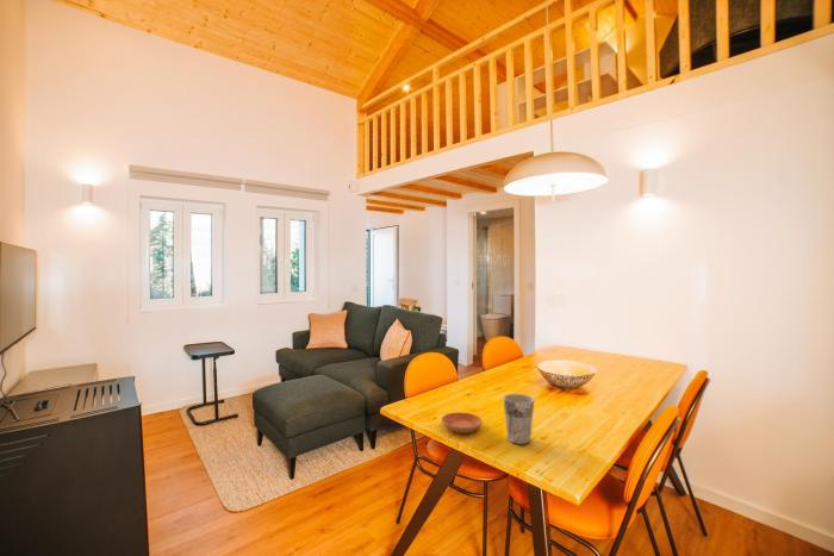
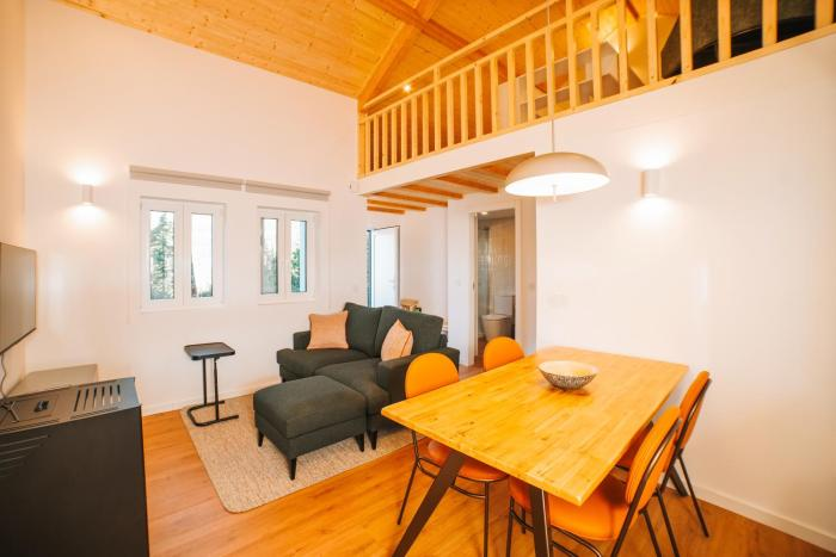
- cup (518, 418)
- saucer (461, 423)
